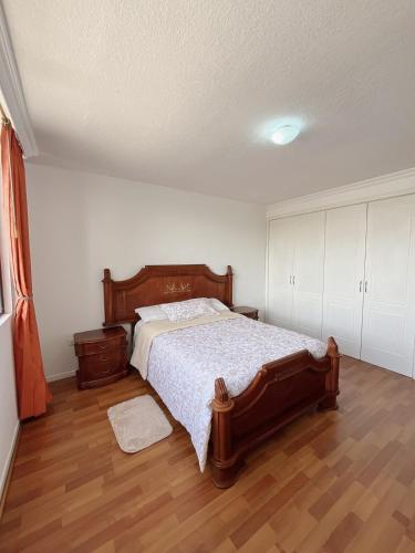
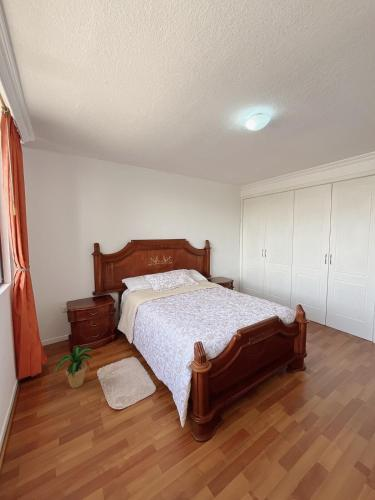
+ potted plant (76, 367)
